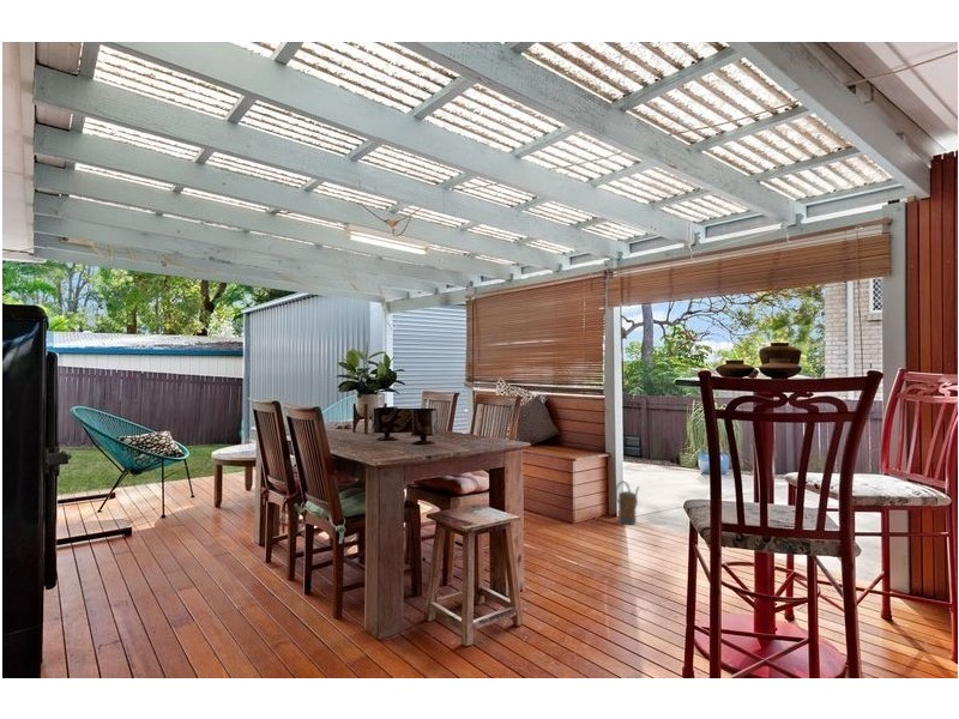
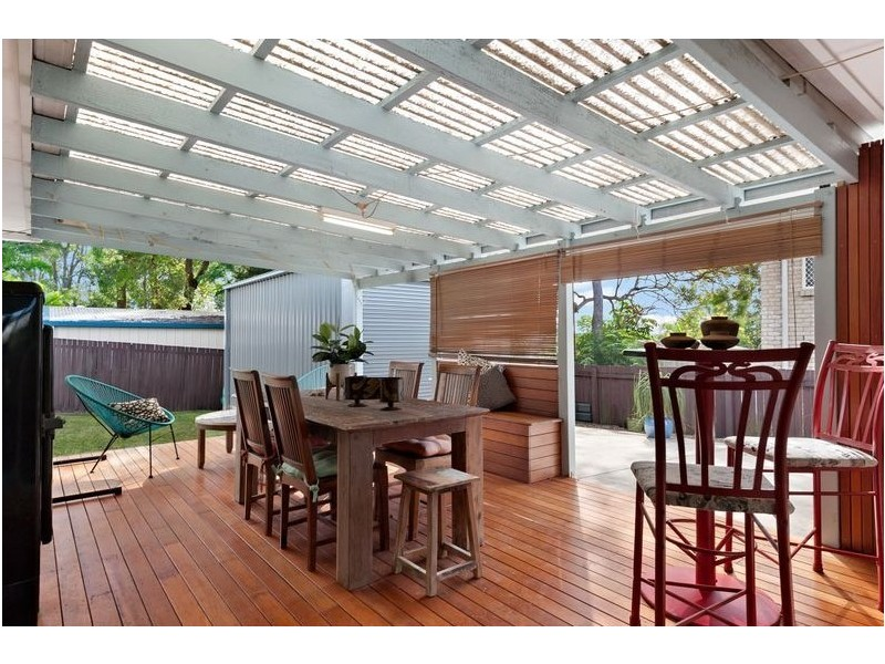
- watering can (627, 501)
